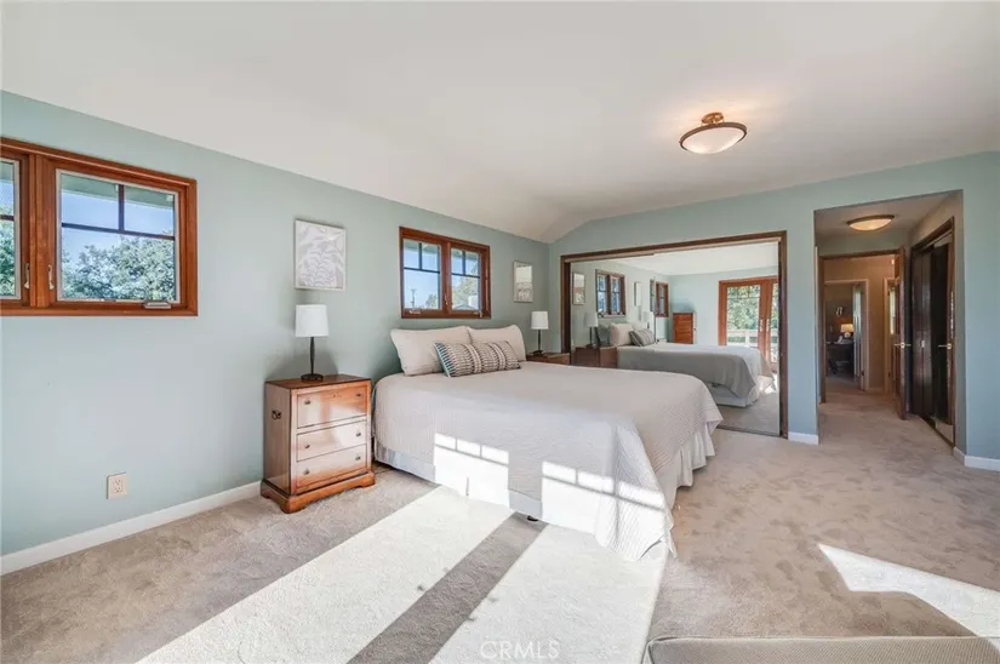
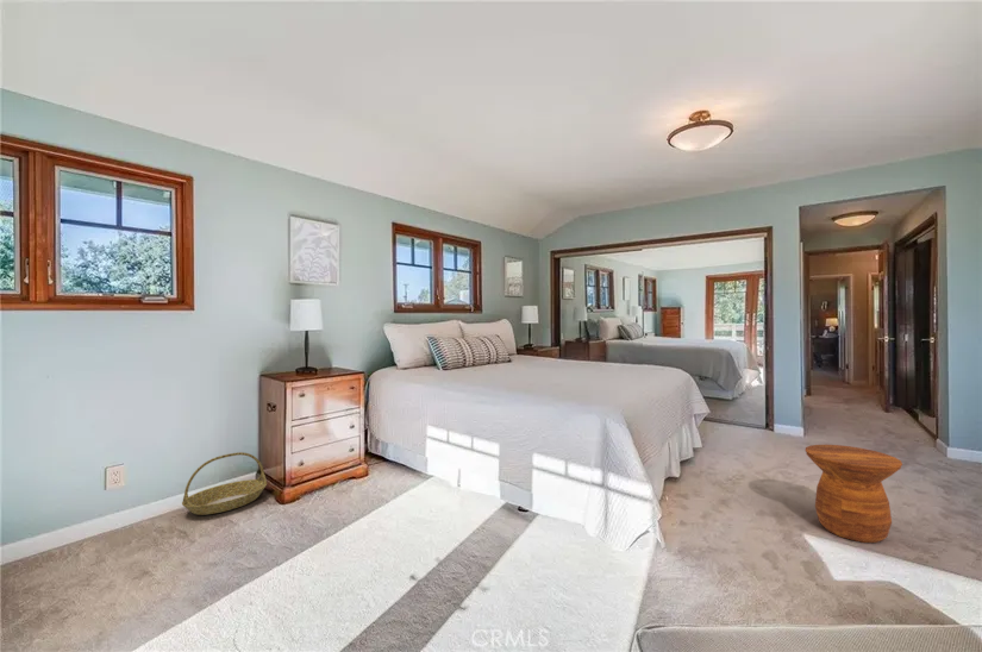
+ side table (851, 493)
+ basket (227, 483)
